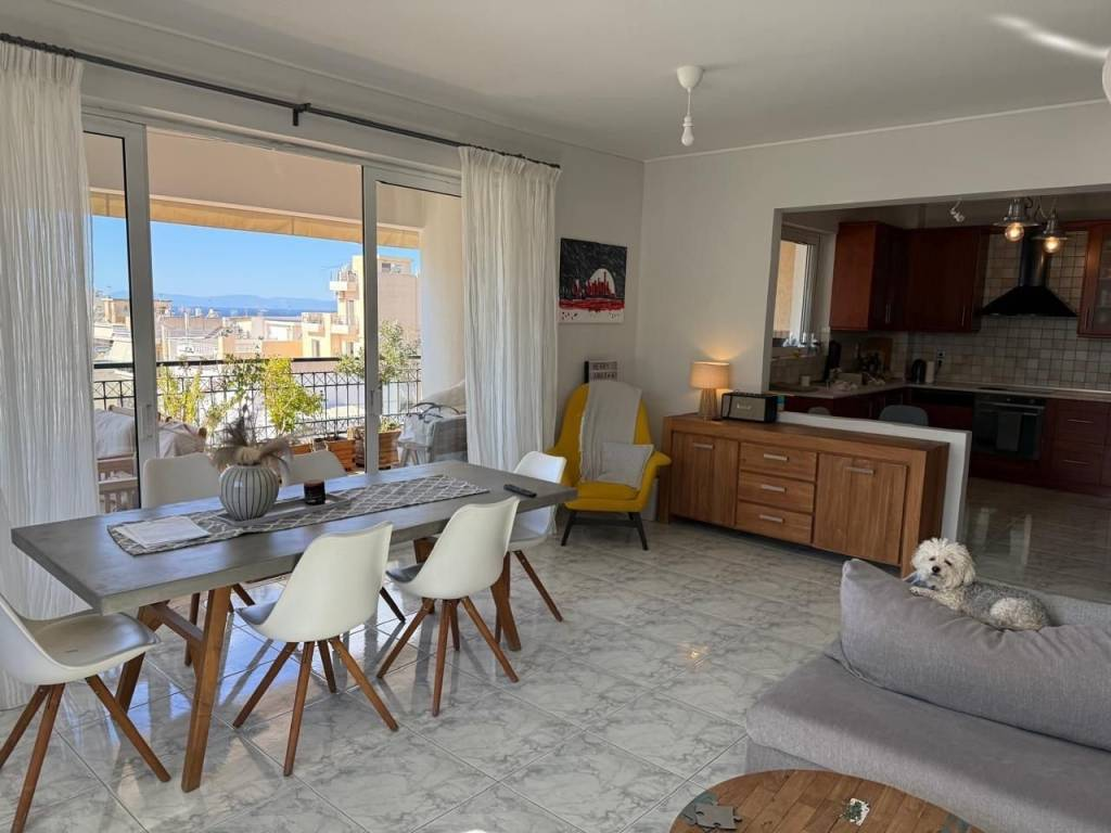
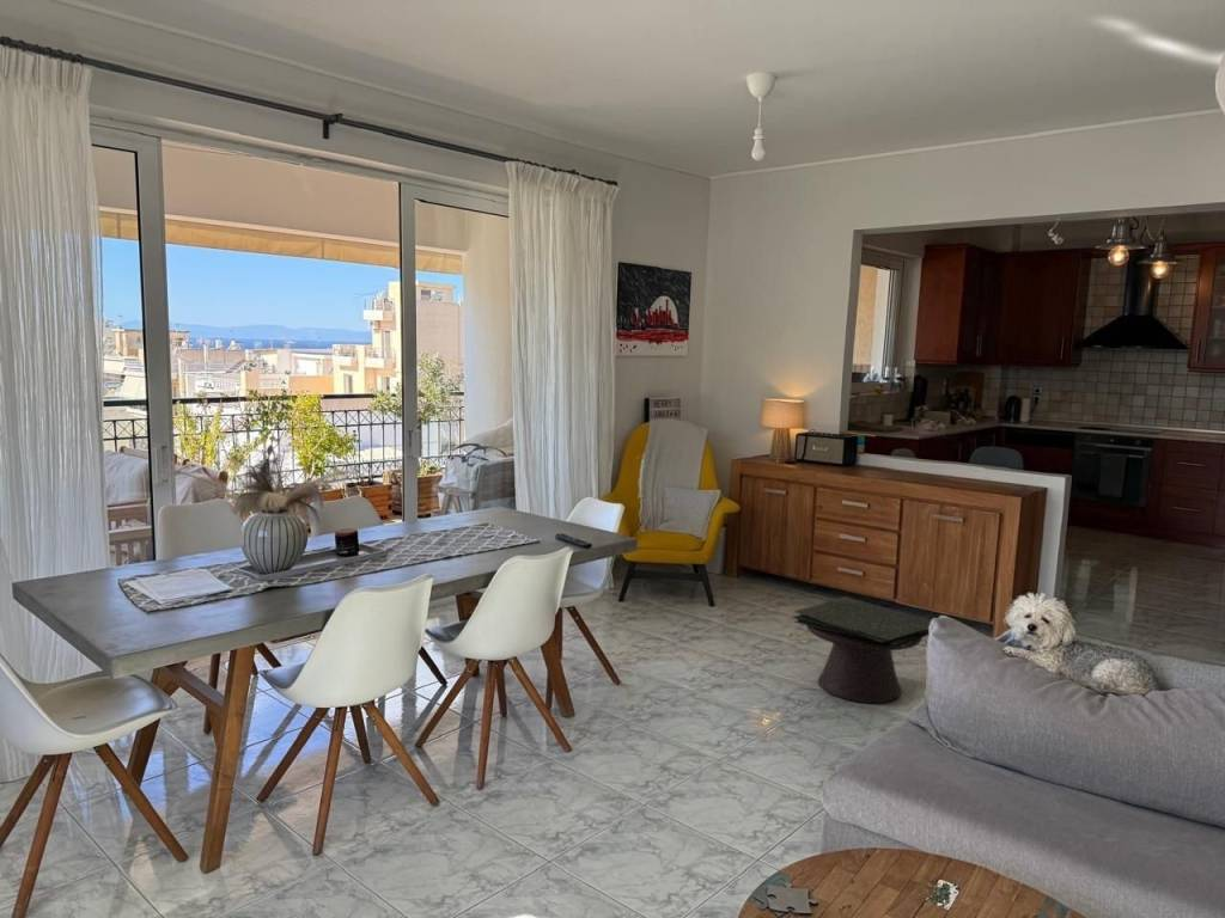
+ side table (863, 651)
